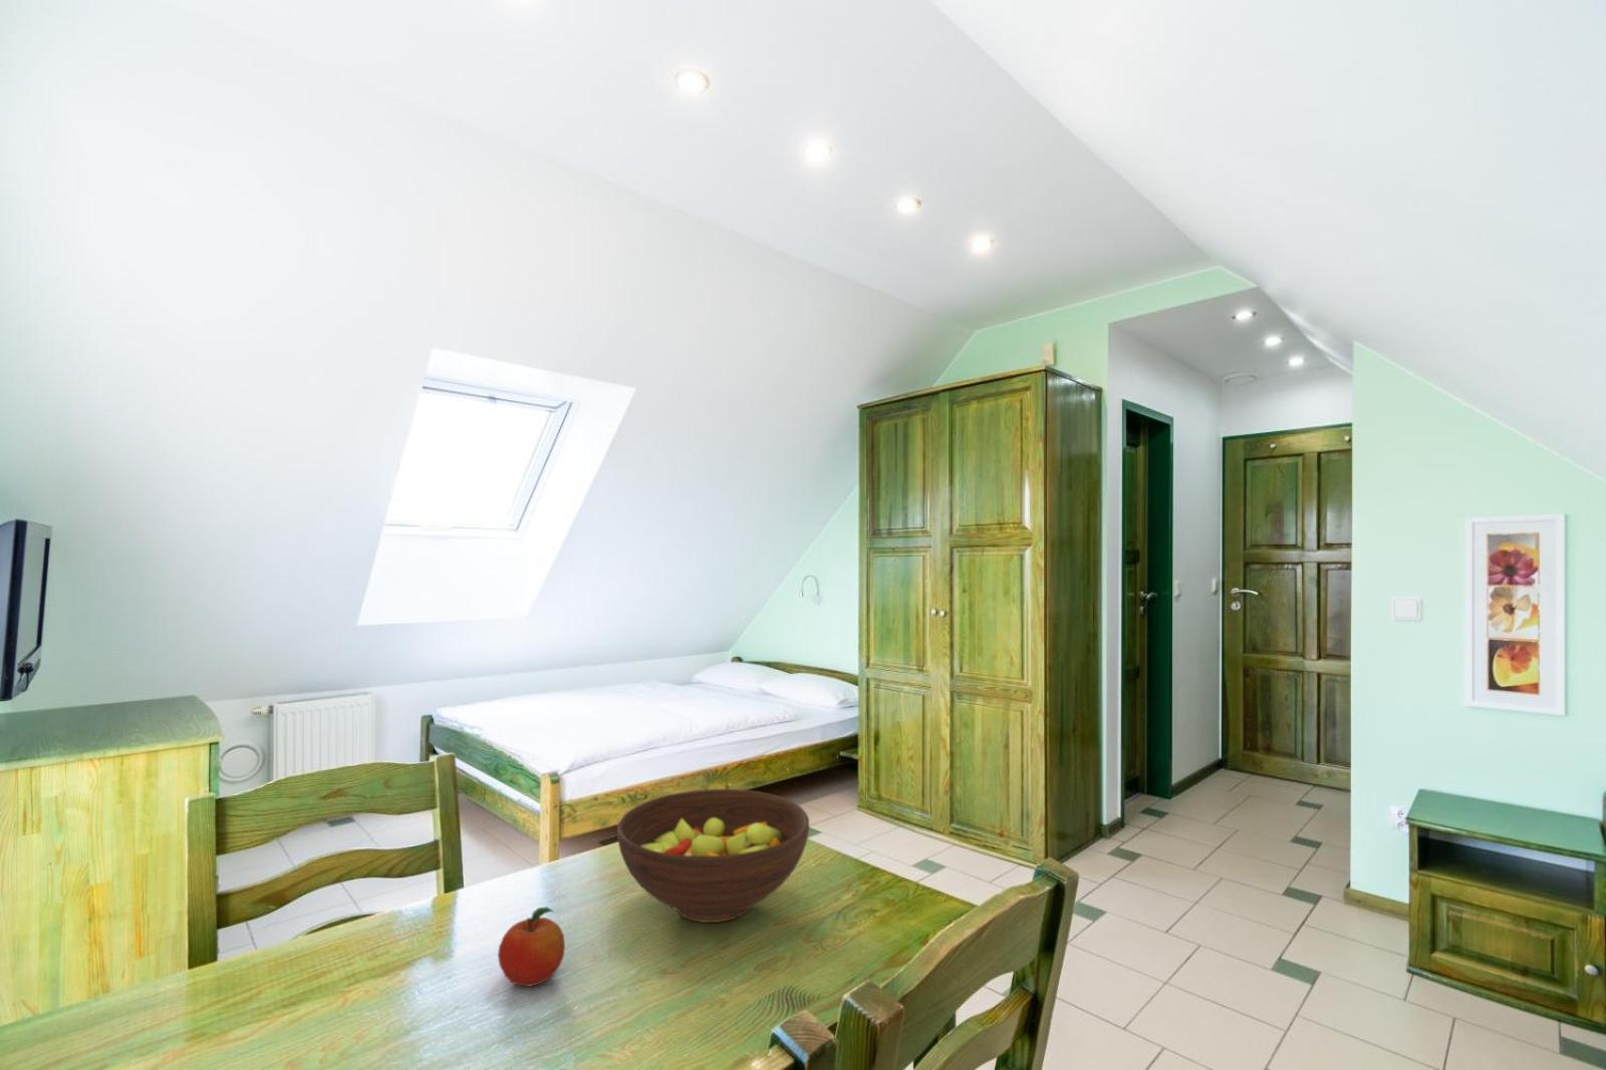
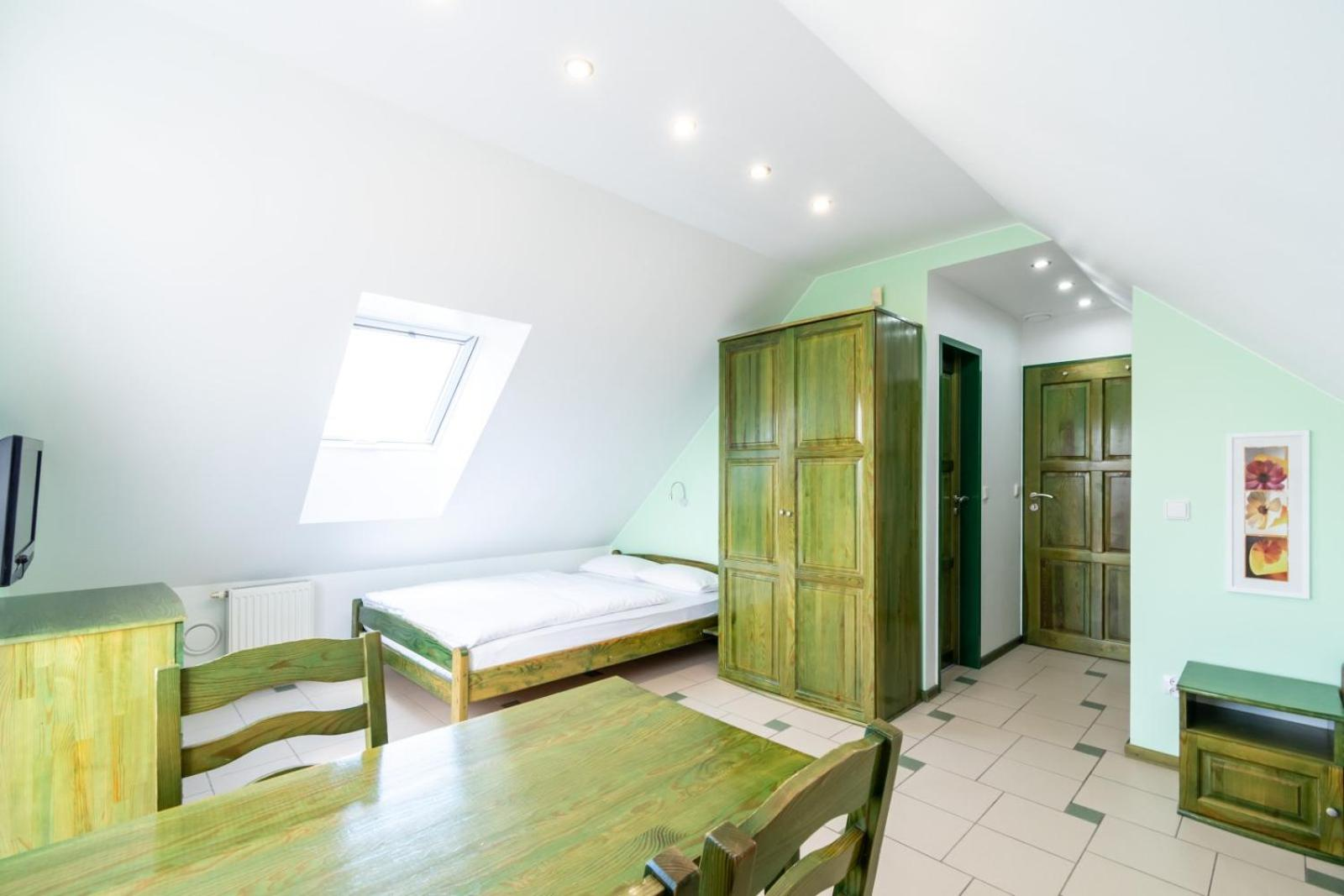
- fruit bowl (713, 862)
- fruit (531, 945)
